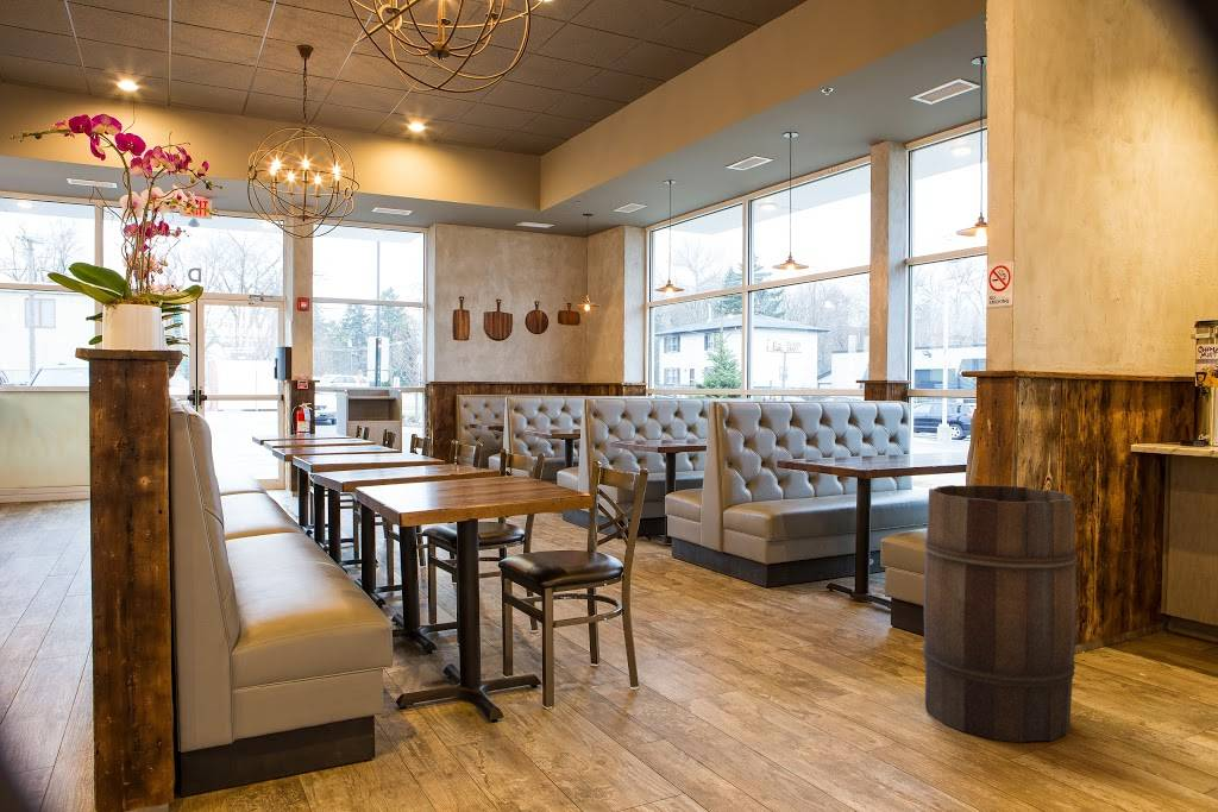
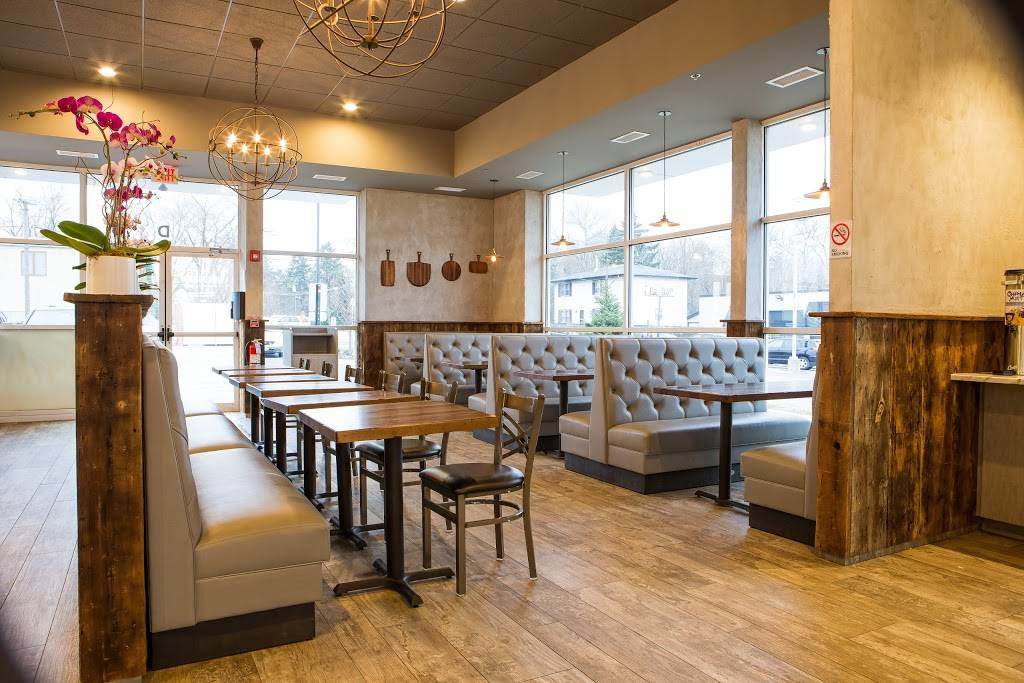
- wooden barrel (997, 604)
